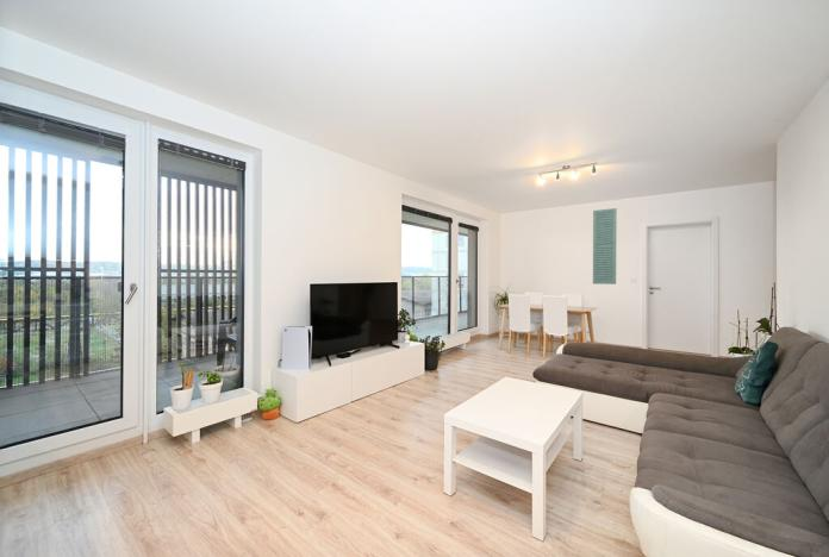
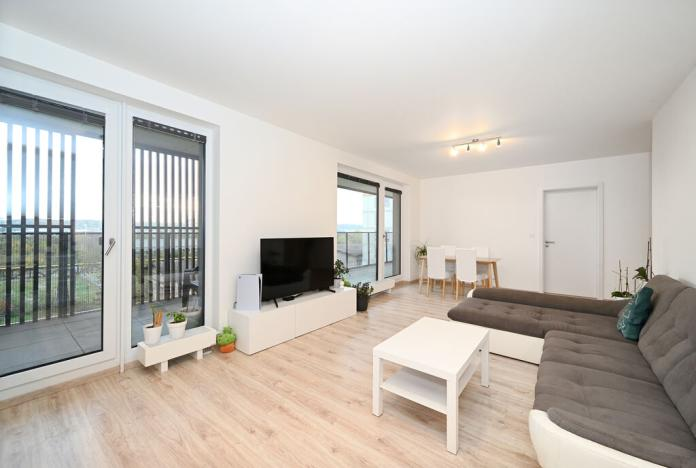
- wall art (604, 246)
